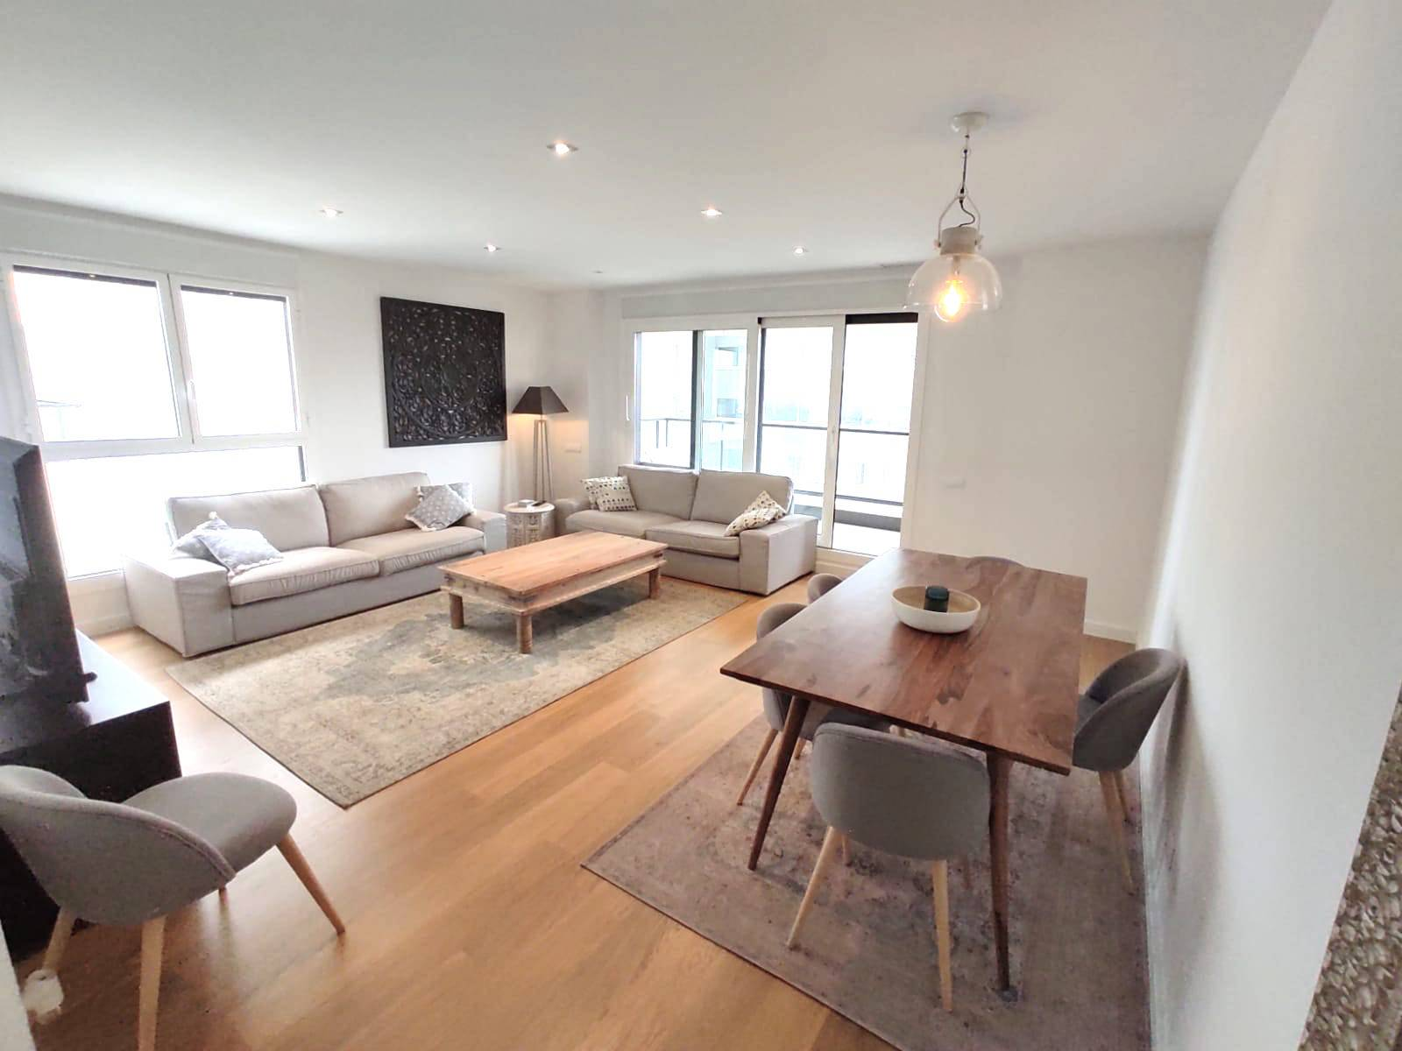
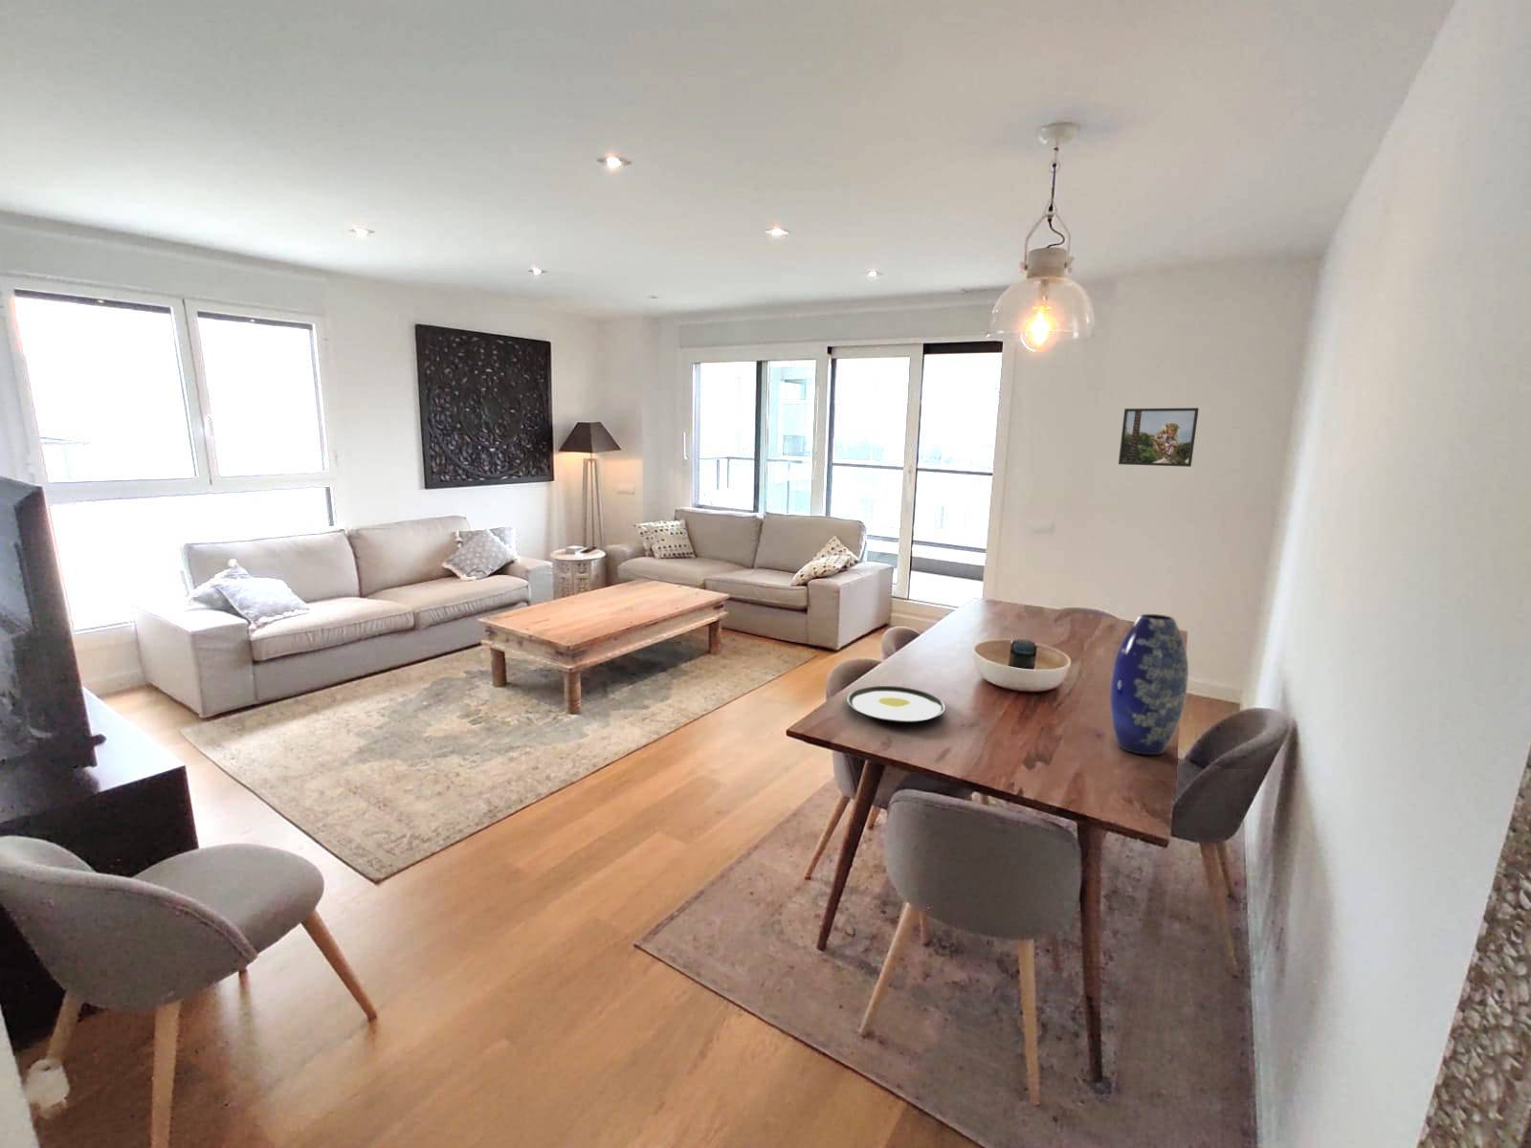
+ plate (894, 705)
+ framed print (1157, 437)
+ vase (1148, 683)
